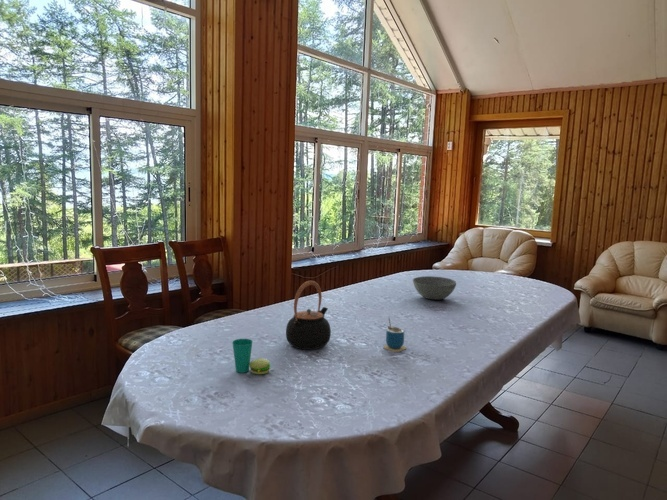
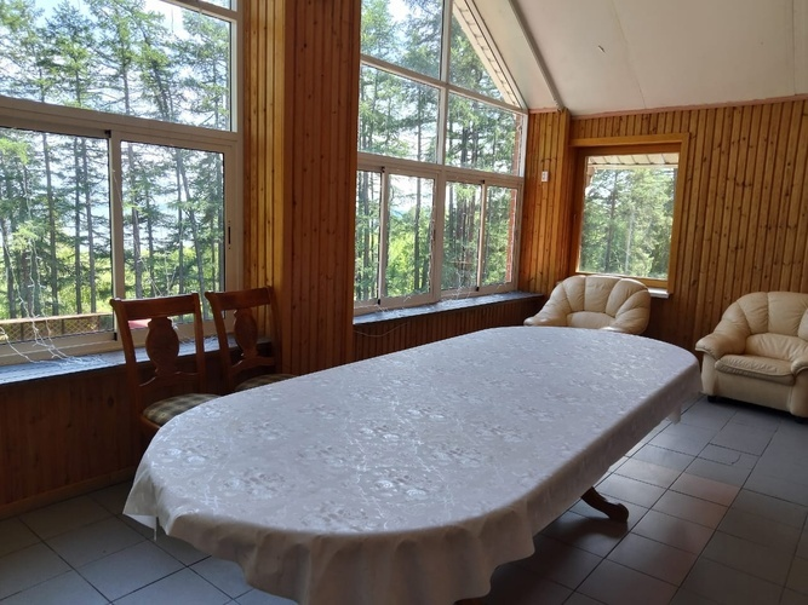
- cup (250, 356)
- cup (395, 333)
- teapot (311, 311)
- bowl (434, 289)
